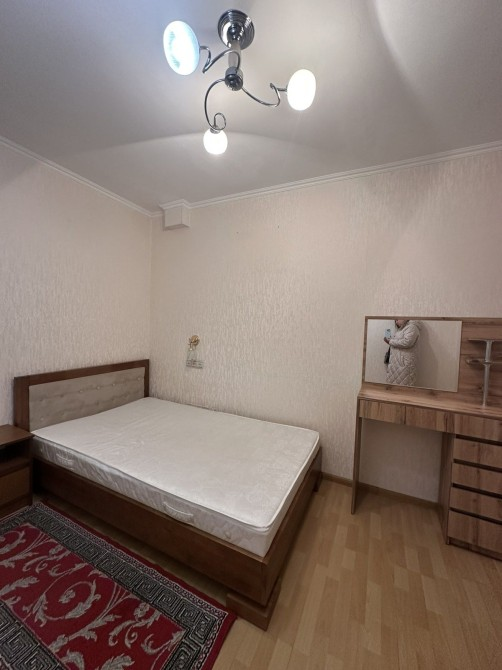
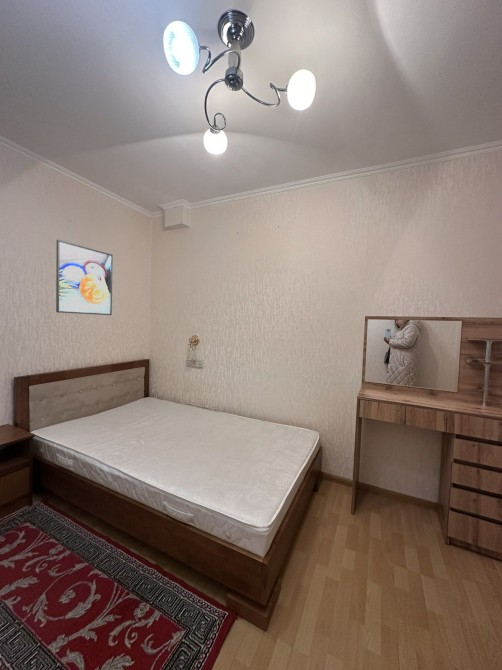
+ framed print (86, 281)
